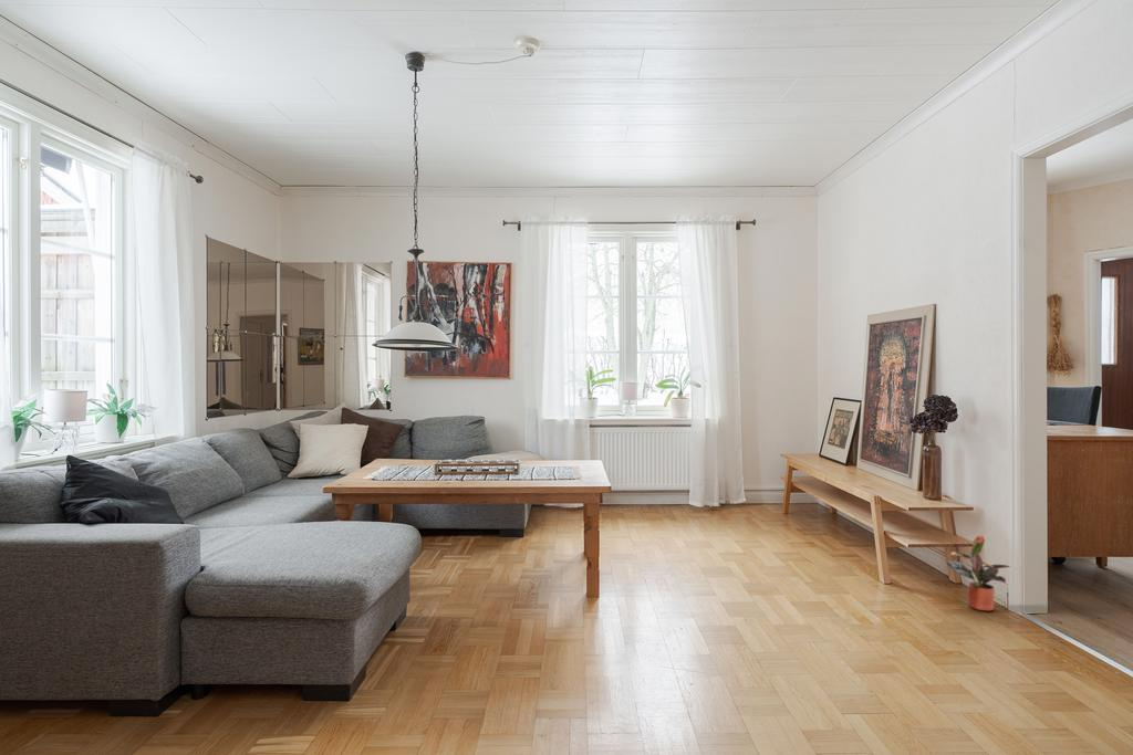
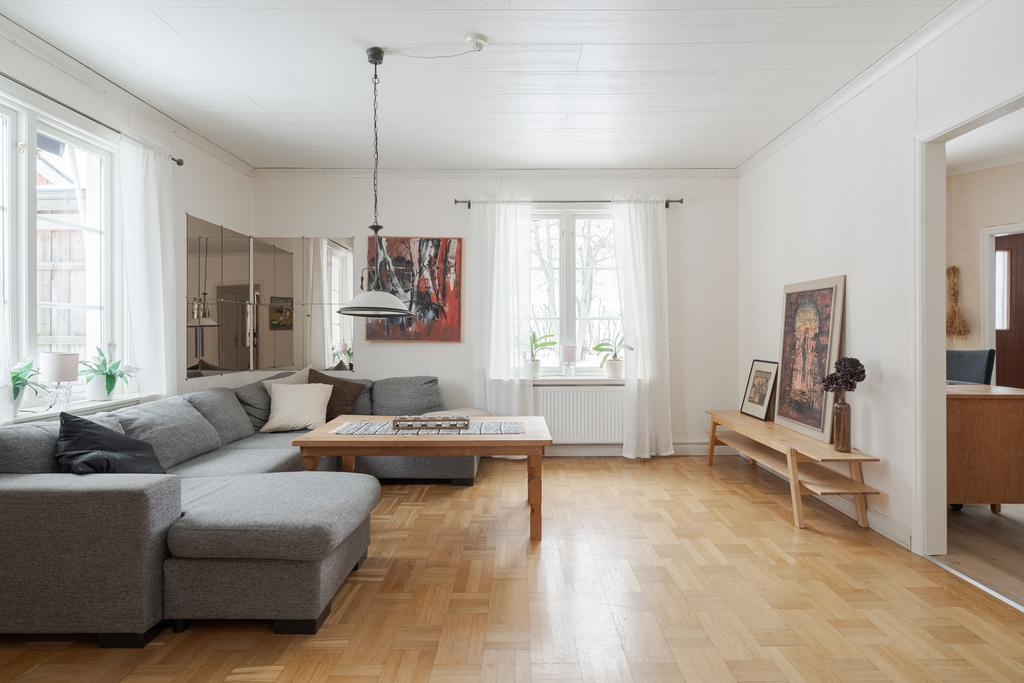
- potted plant (975, 573)
